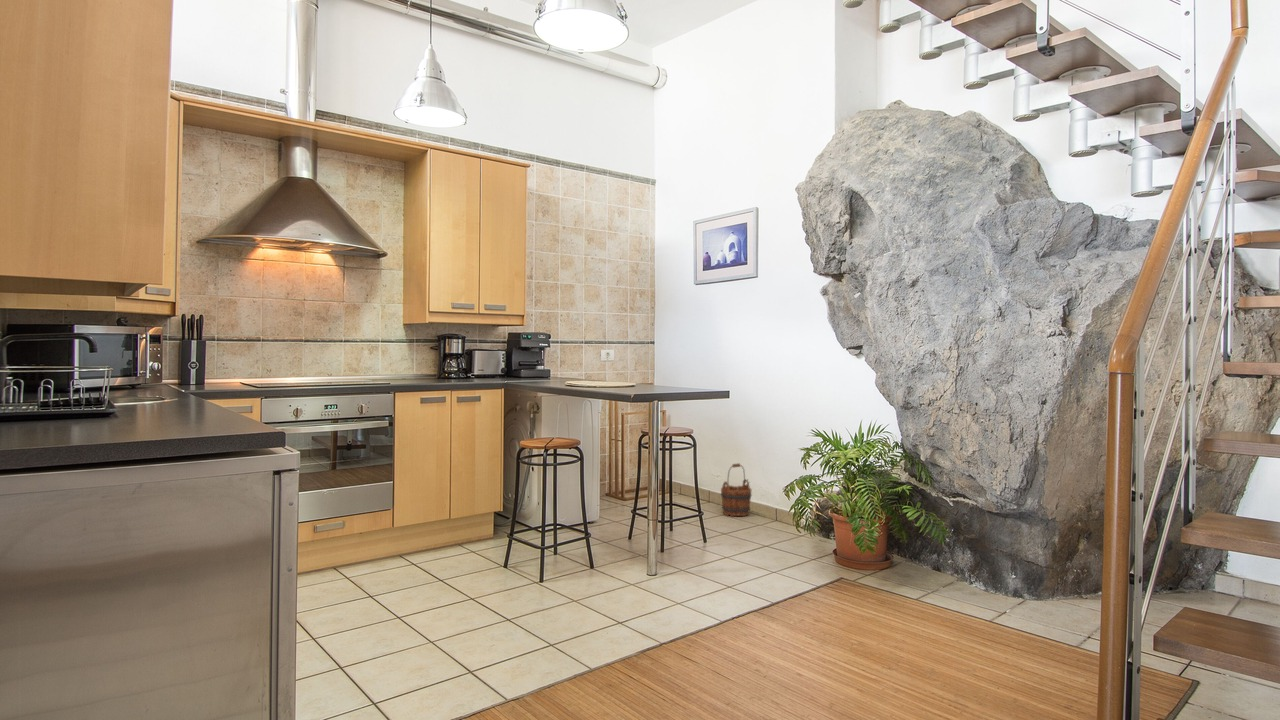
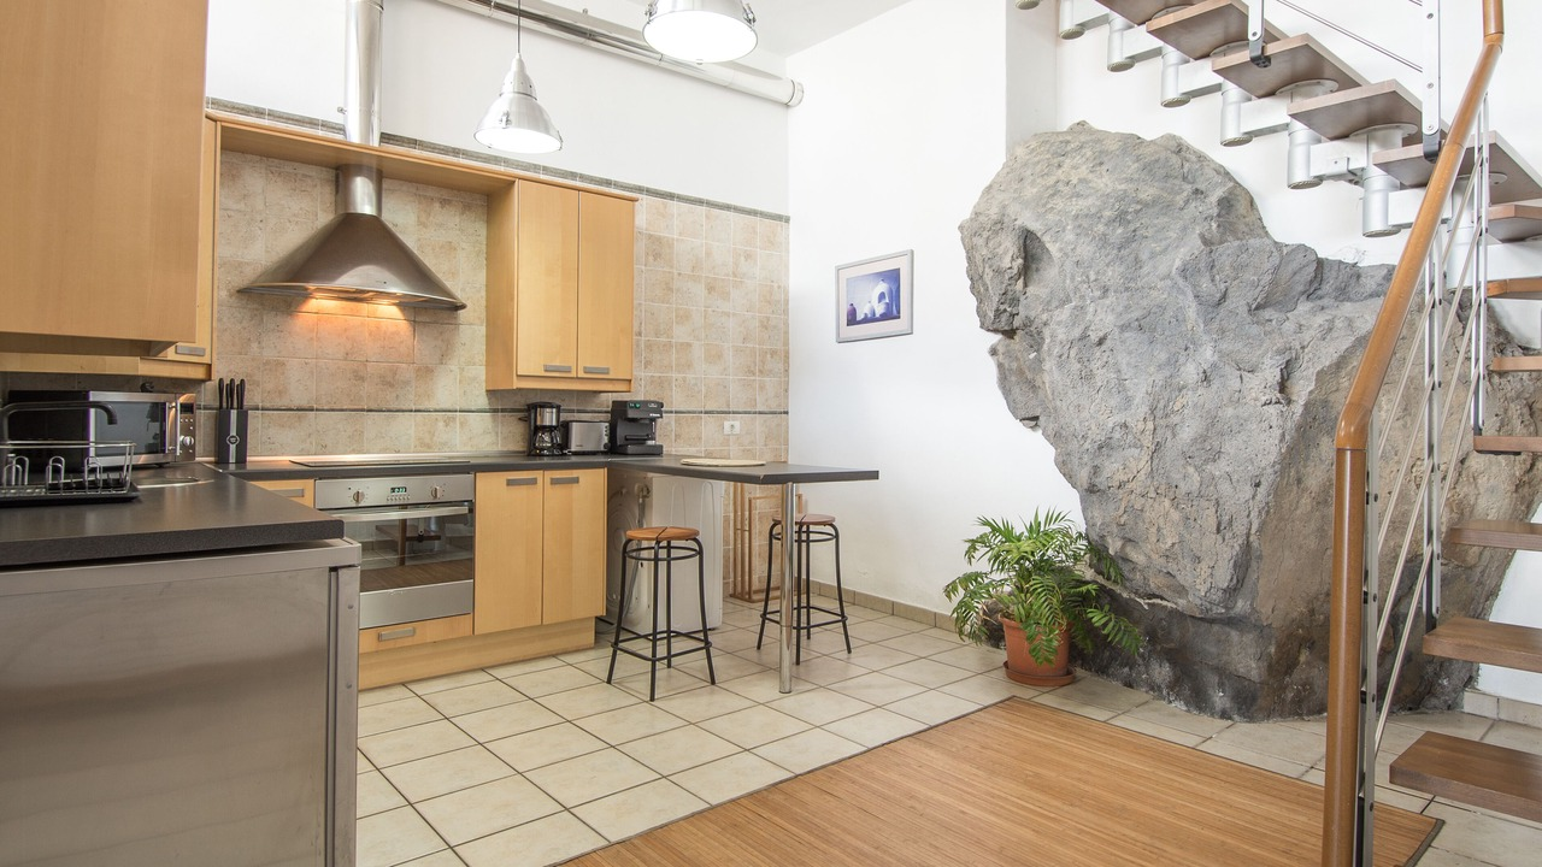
- wooden bucket (736, 488)
